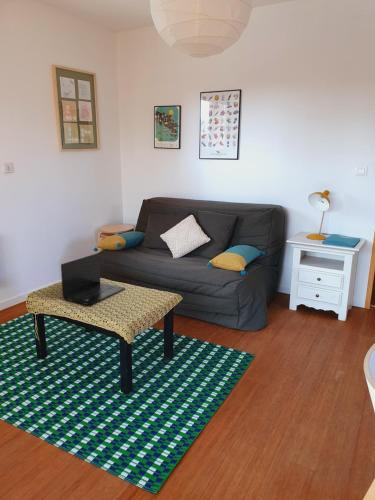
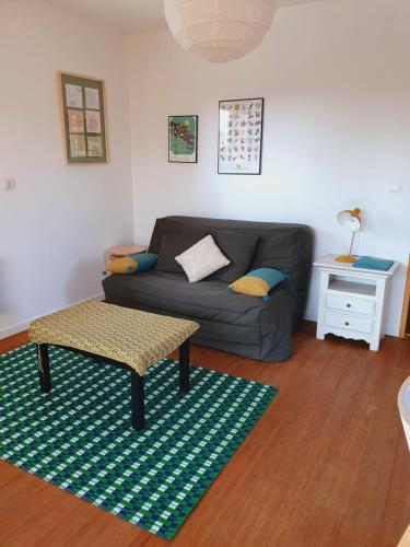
- laptop (94, 277)
